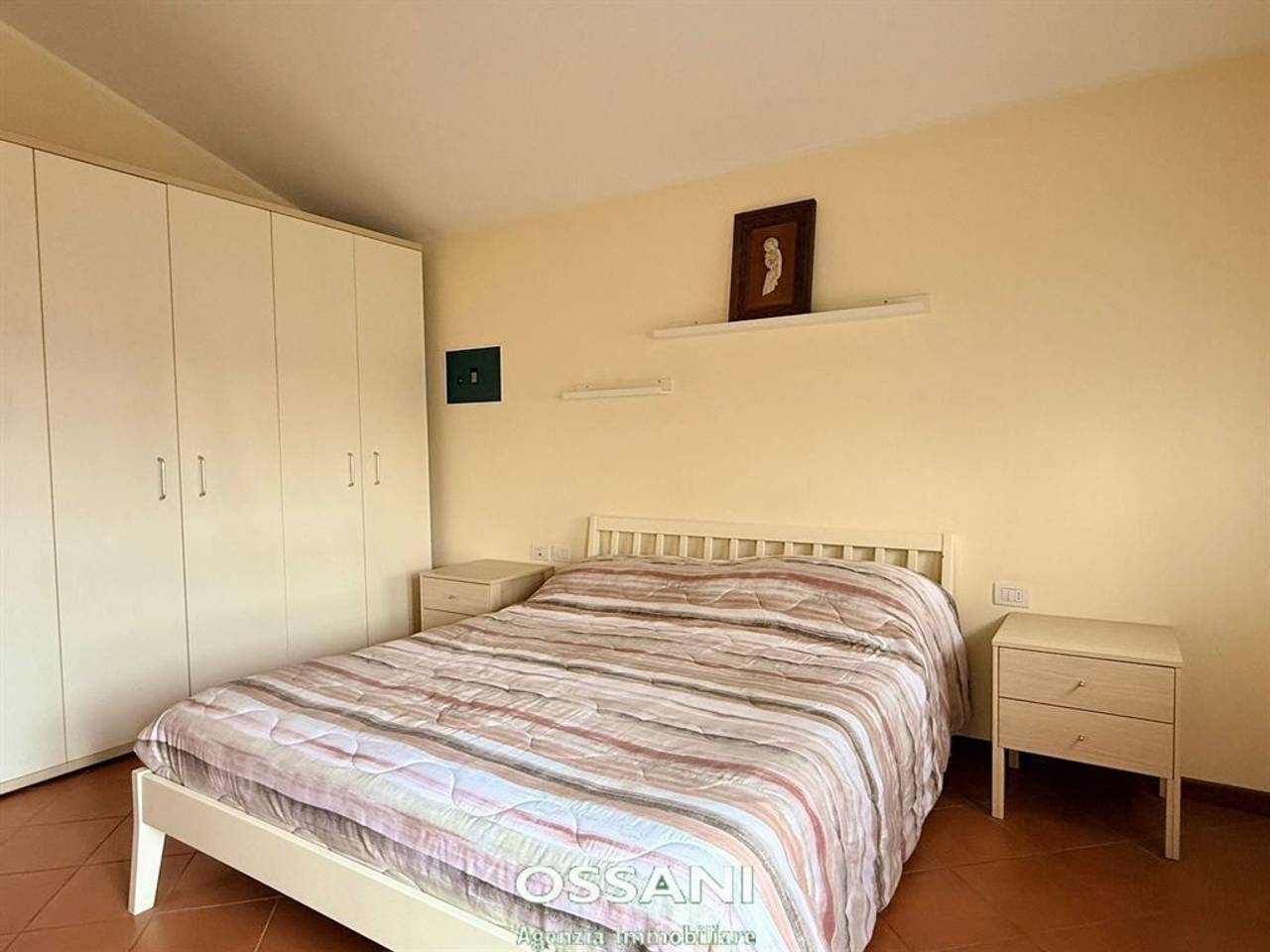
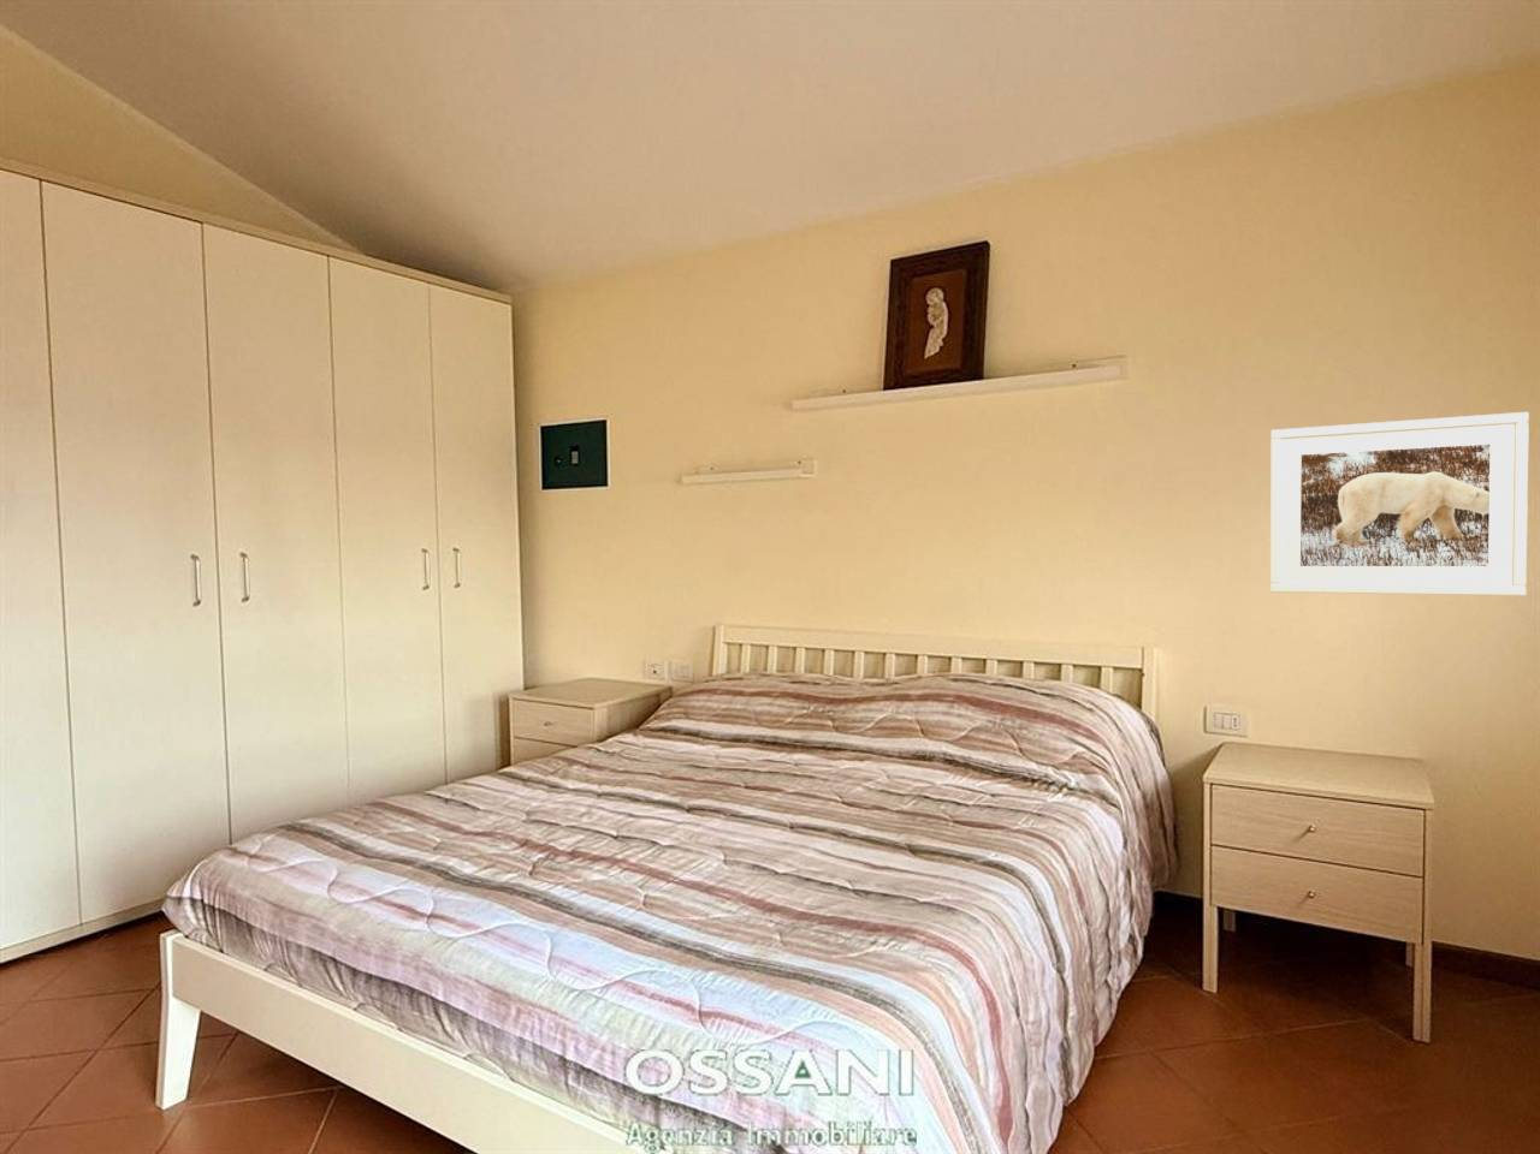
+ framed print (1390, 507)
